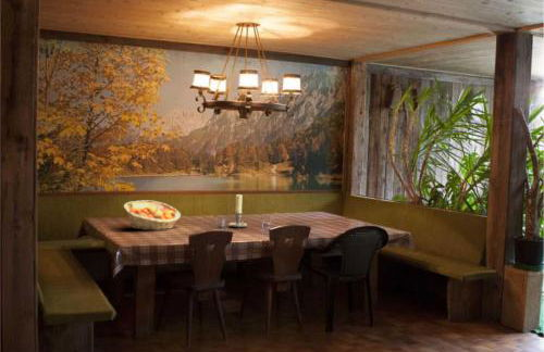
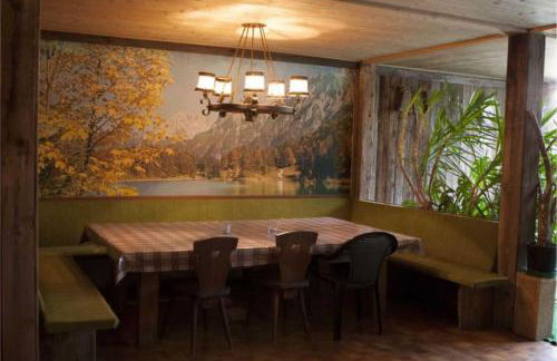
- candle holder (239, 210)
- fruit basket (151, 214)
